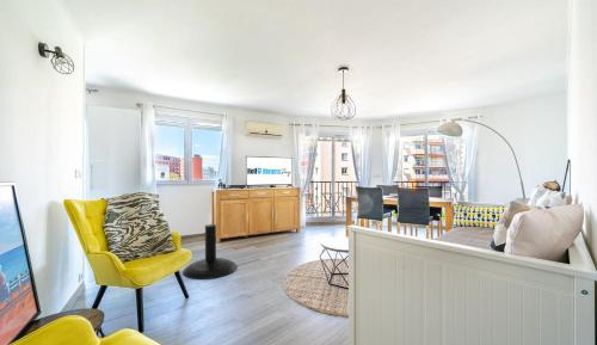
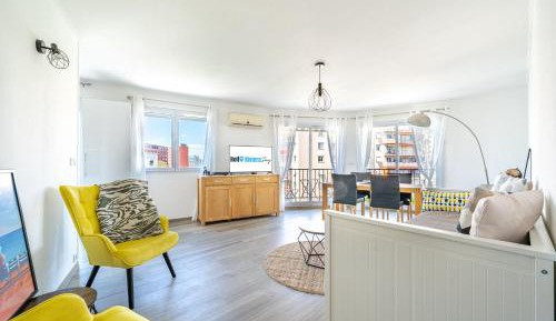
- side table (210, 246)
